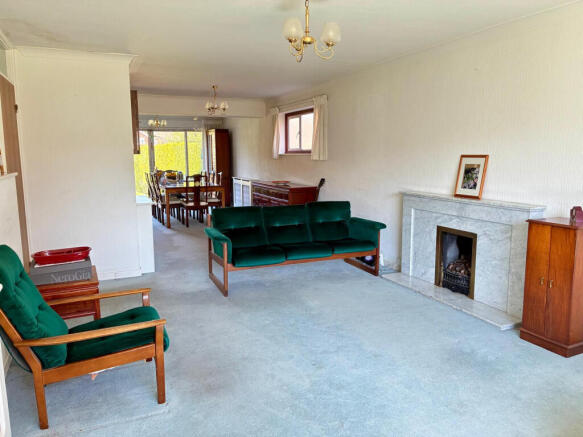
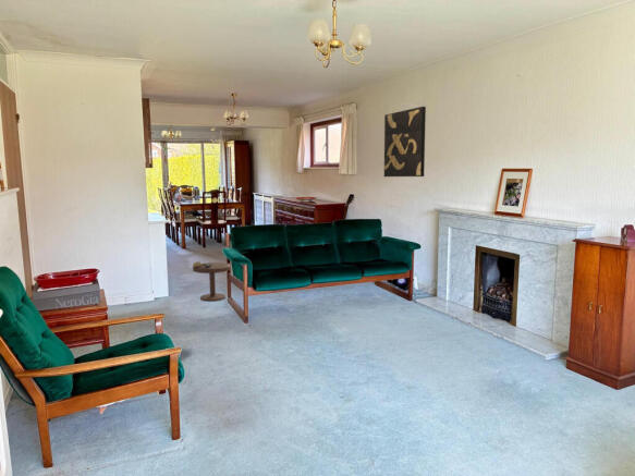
+ wall art (403, 144)
+ side table (212, 295)
